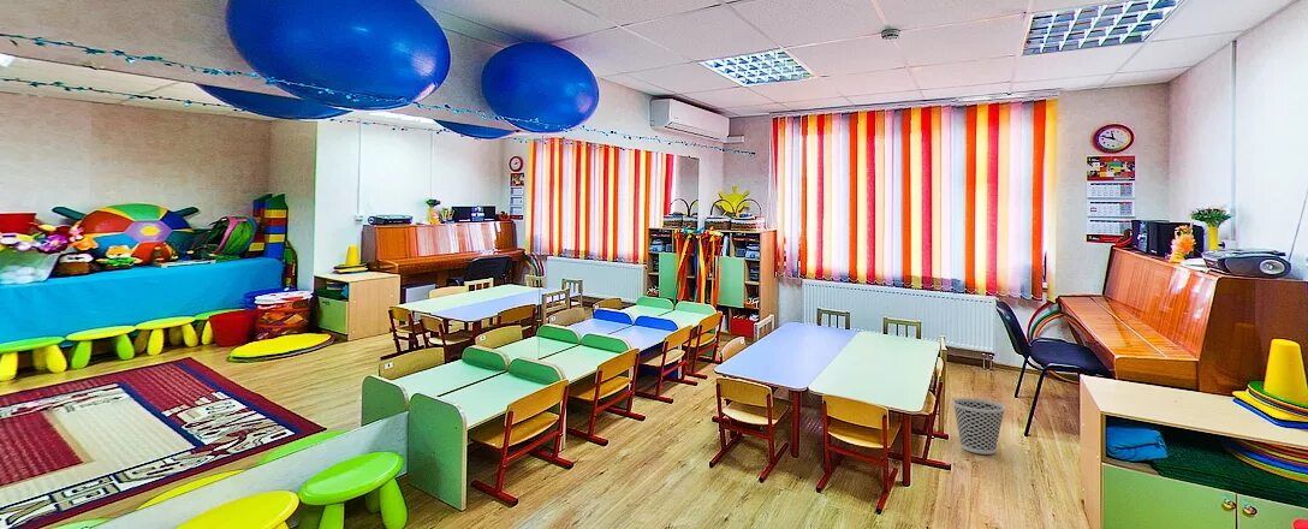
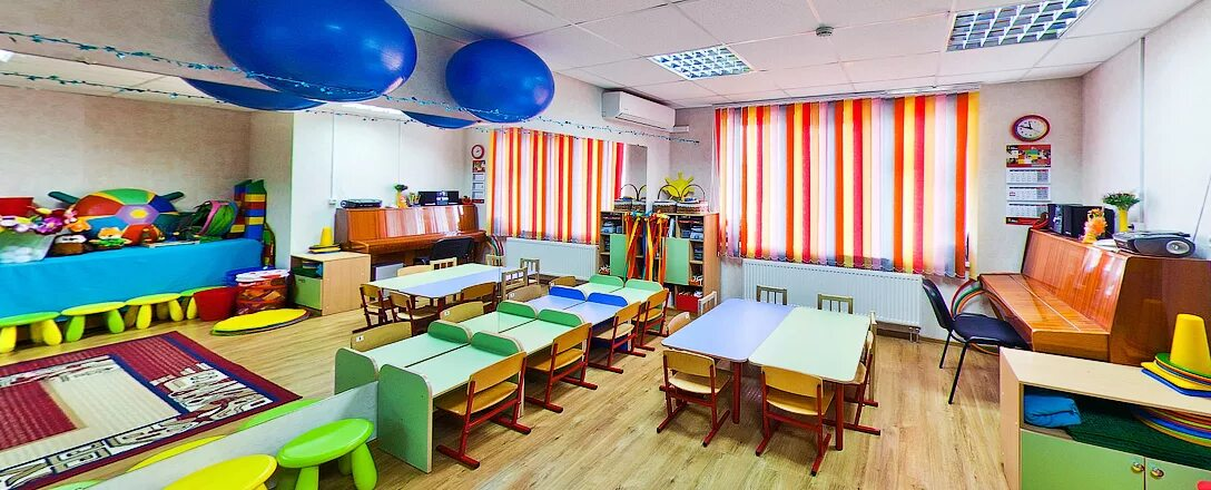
- wastebasket (977, 426)
